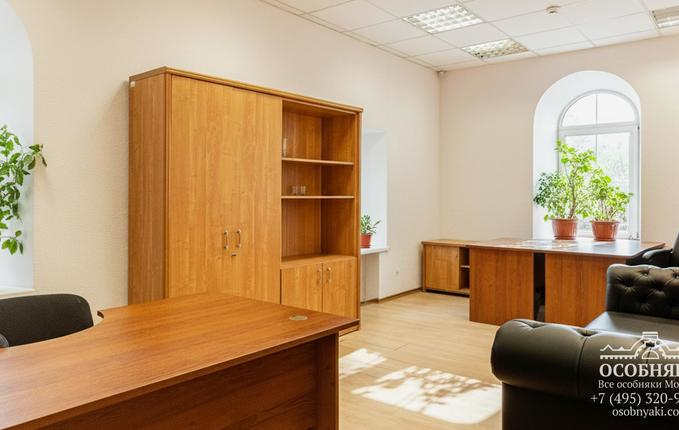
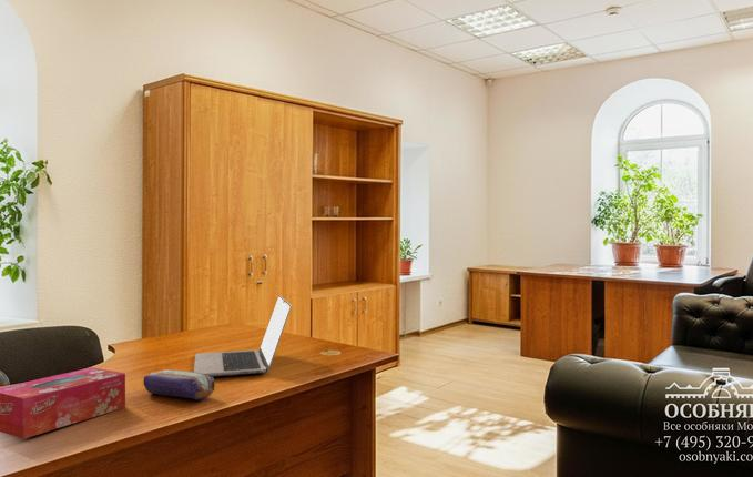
+ tissue box (61, 398)
+ laptop (241, 351)
+ pencil case (179, 384)
